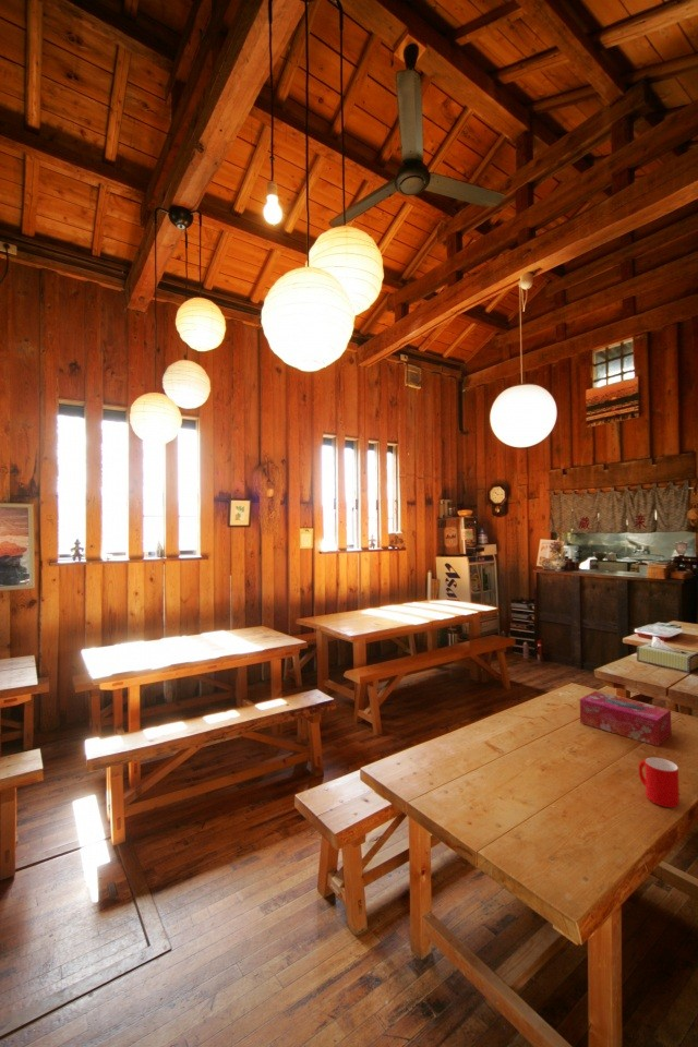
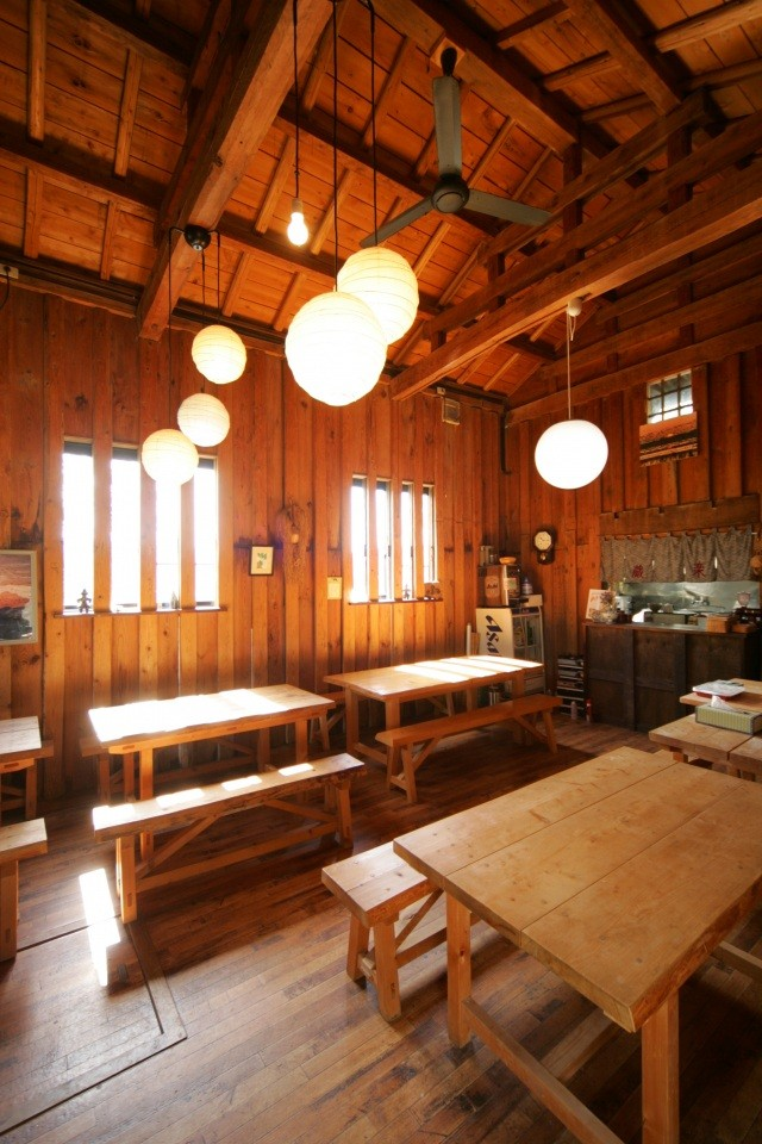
- cup (657, 779)
- tissue box (624, 715)
